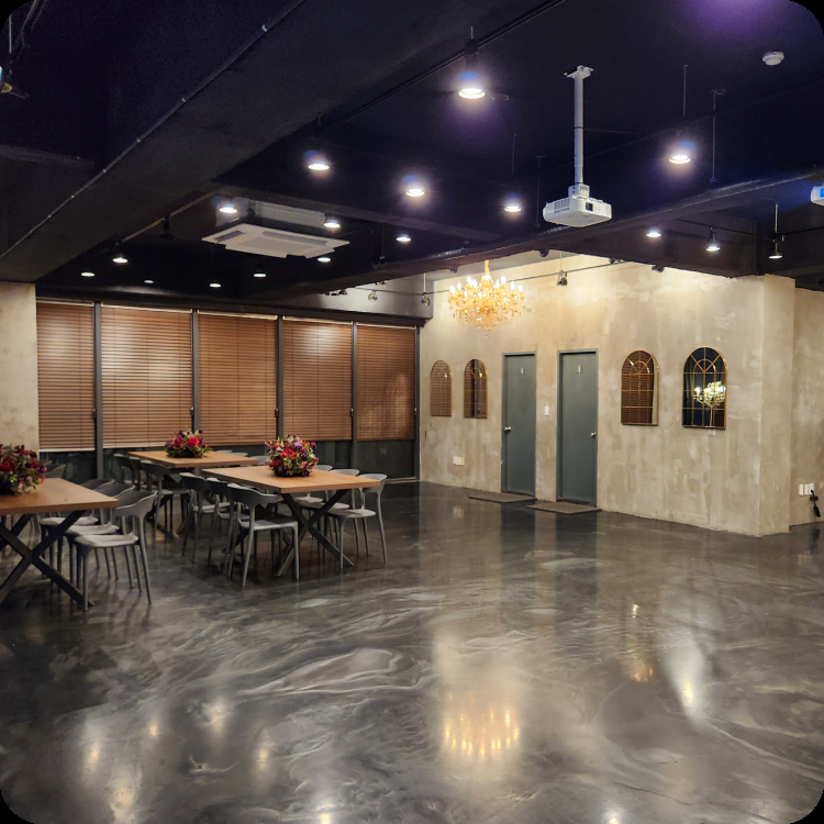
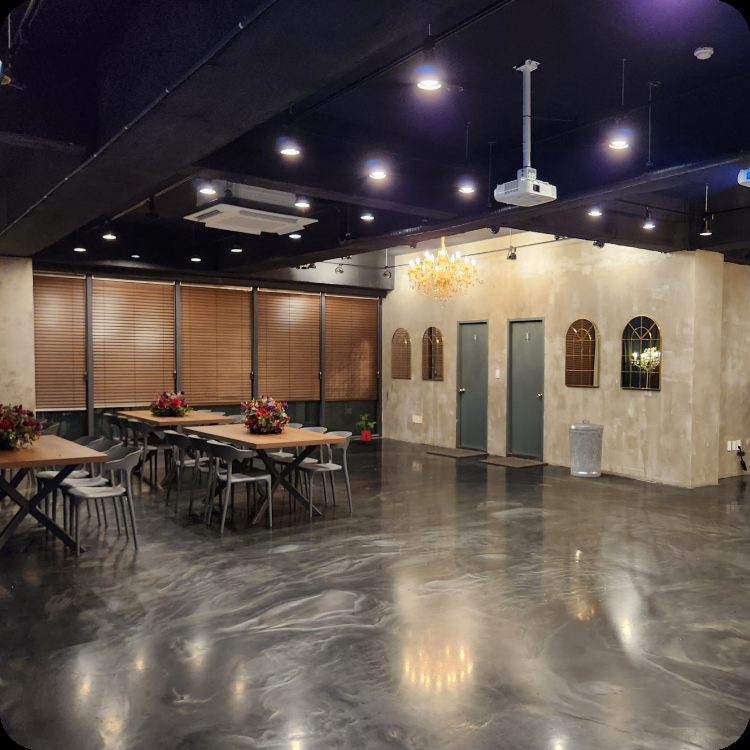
+ house plant (365, 429)
+ trash can (585, 447)
